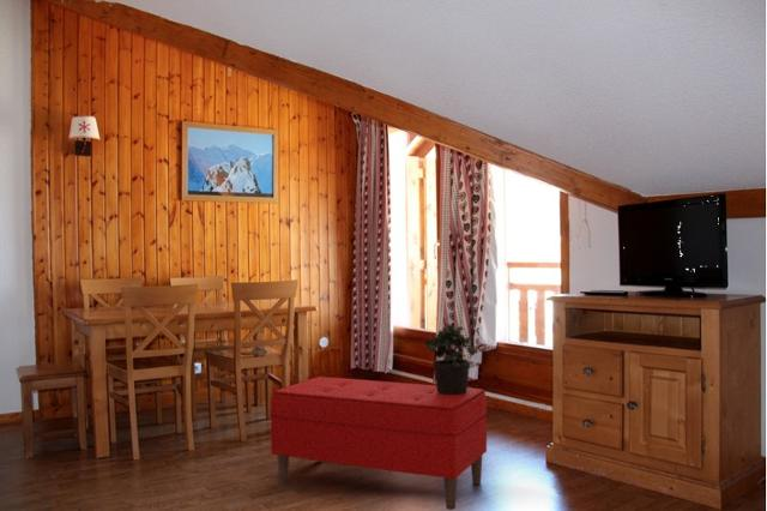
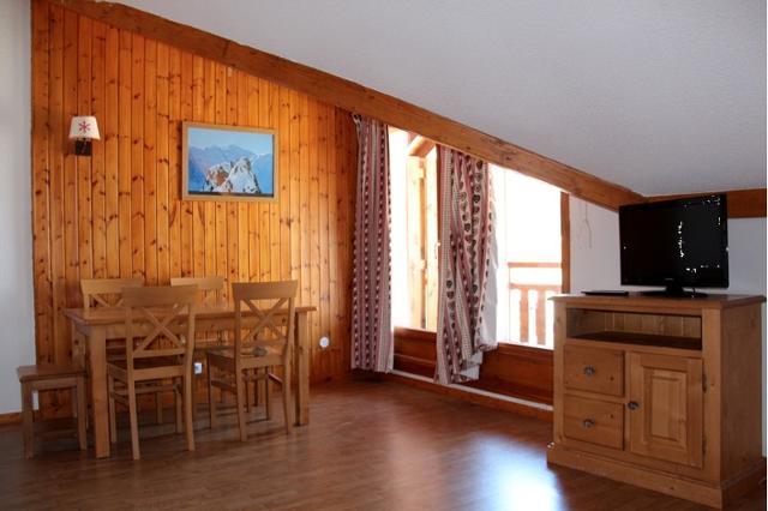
- bench (378, 435)
- potted plant (448, 356)
